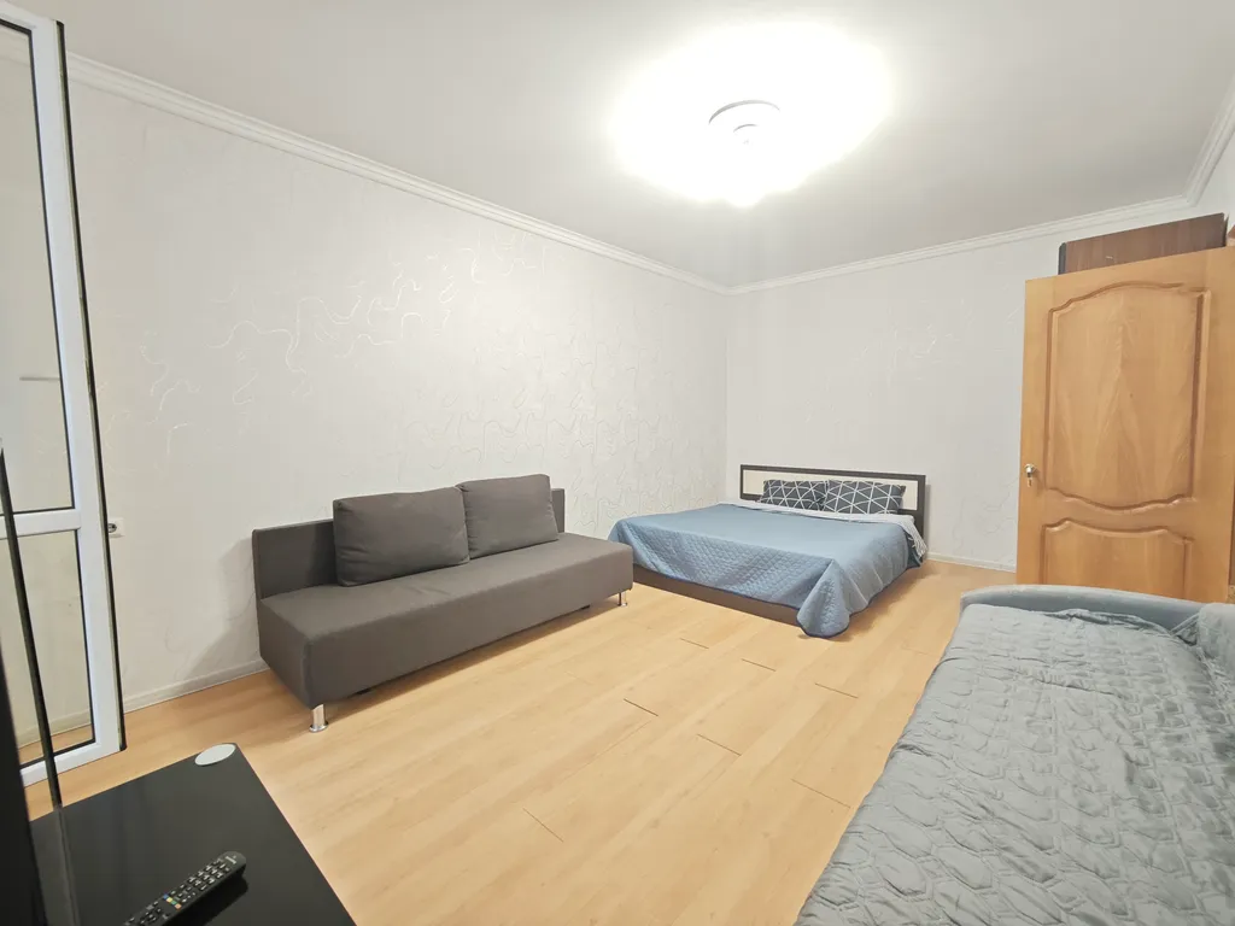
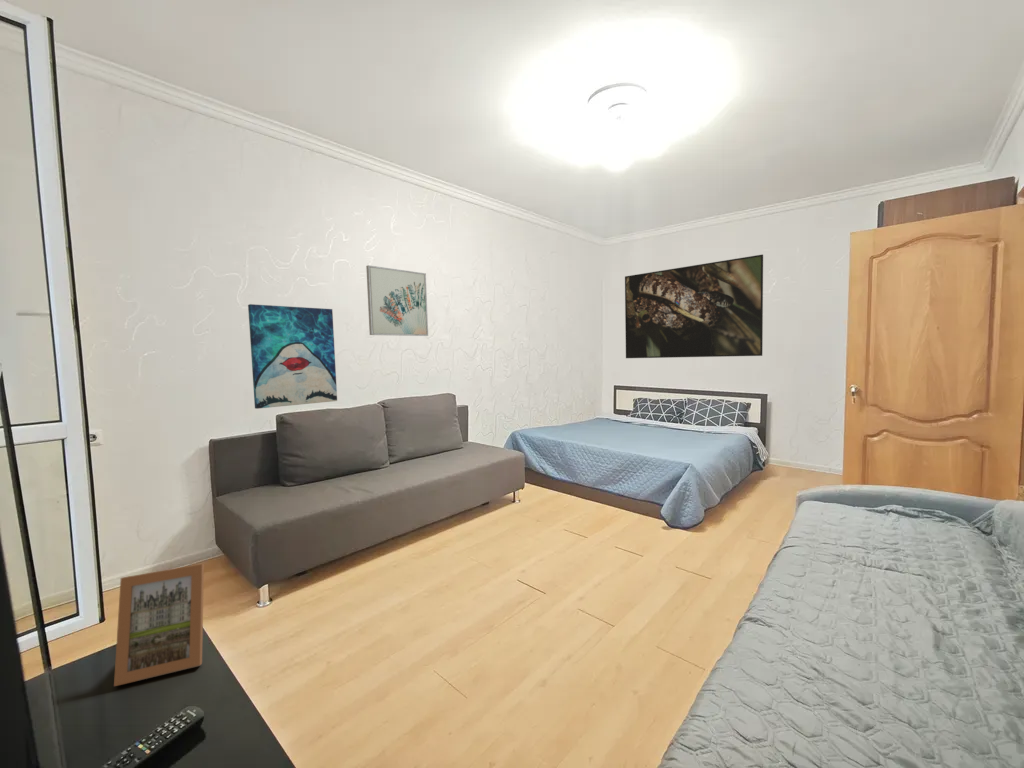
+ wall art (295, 356)
+ wall art (399, 302)
+ picture frame (166, 613)
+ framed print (686, 312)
